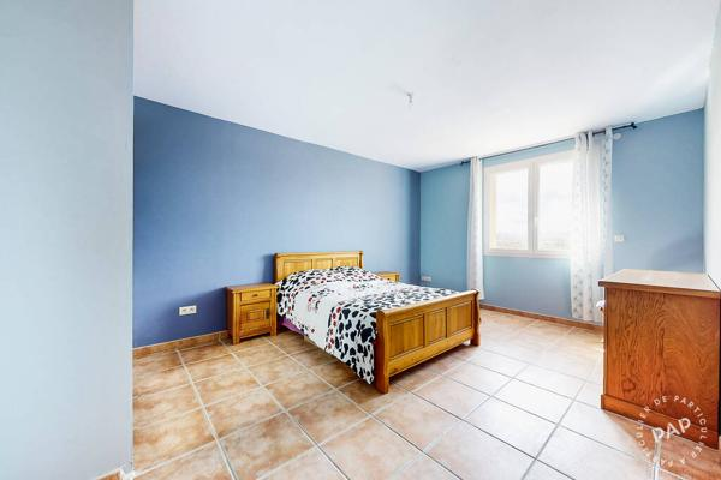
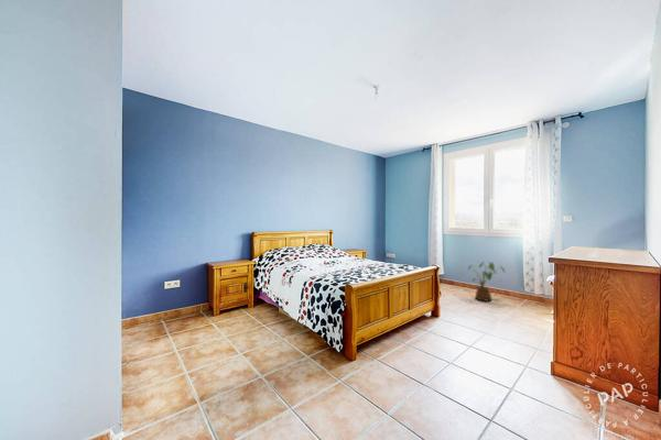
+ house plant (485, 282)
